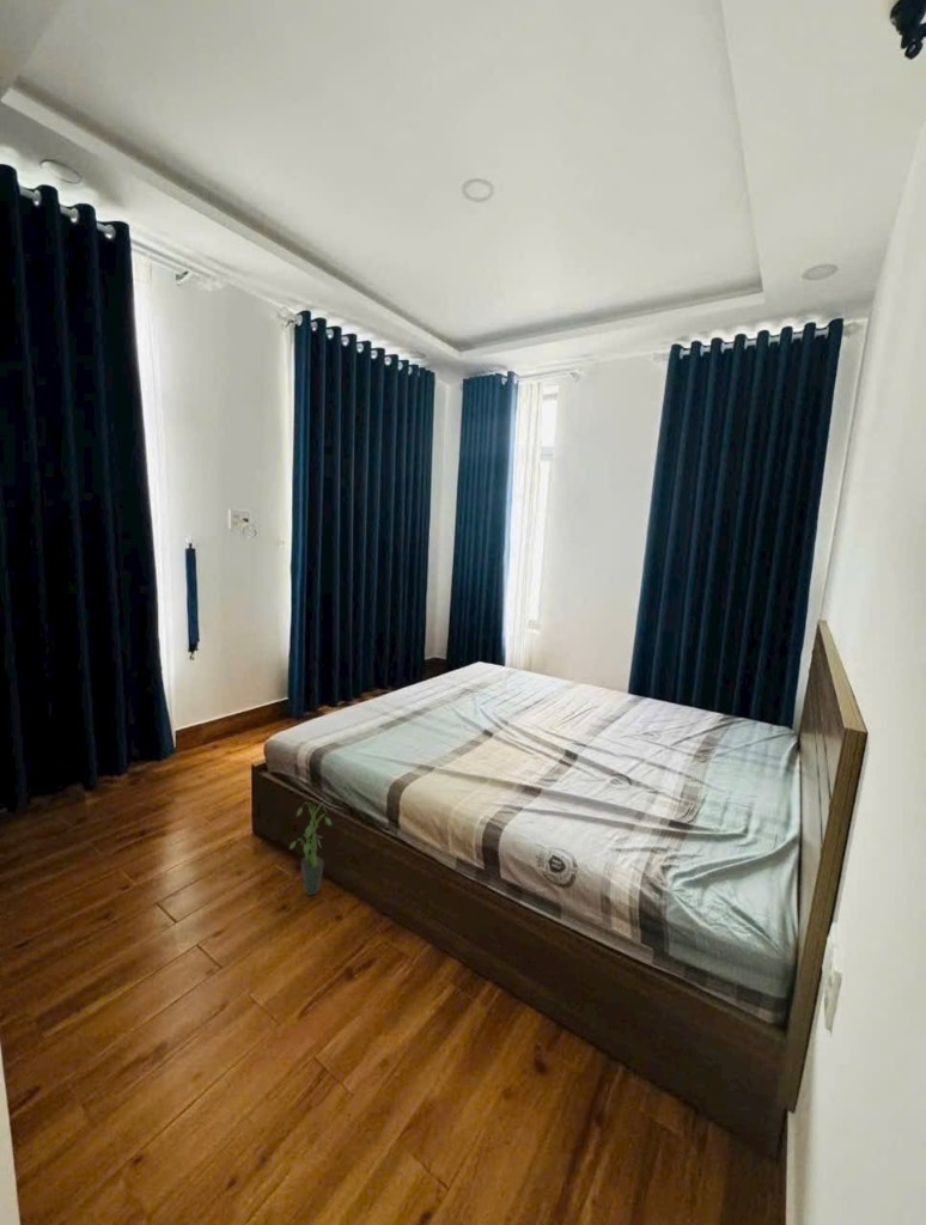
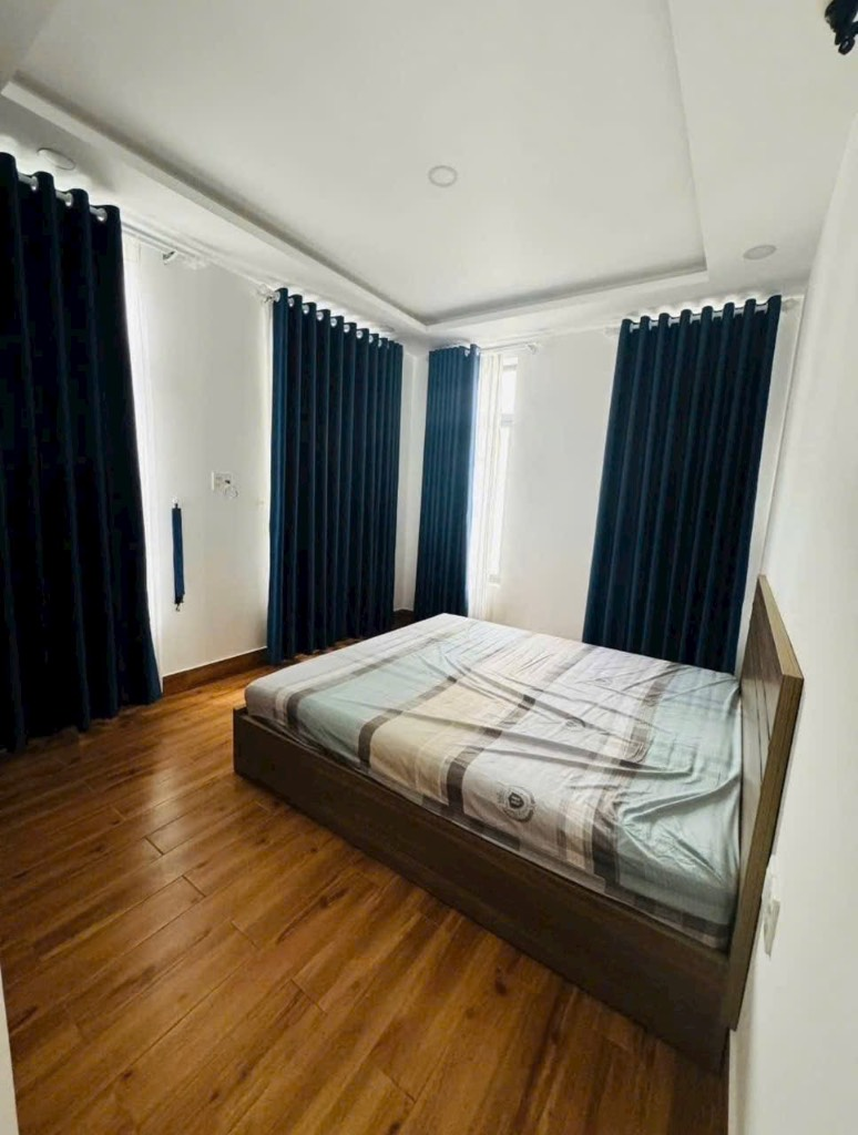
- potted plant (311, 851)
